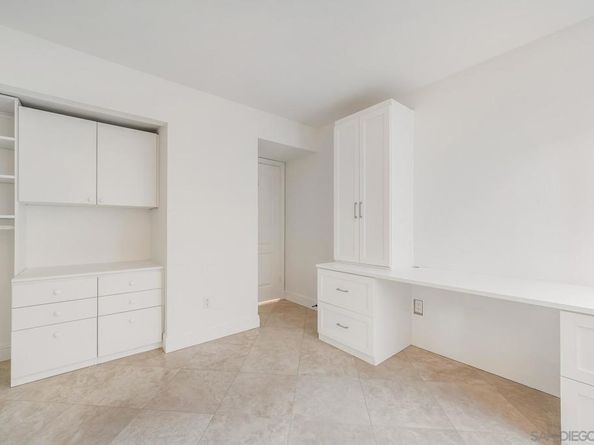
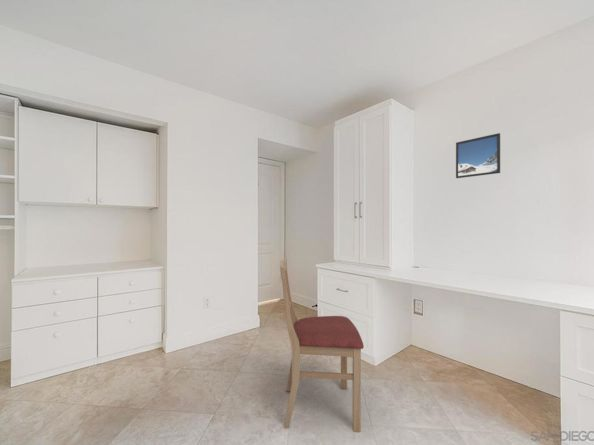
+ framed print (476, 156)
+ chair (318, 334)
